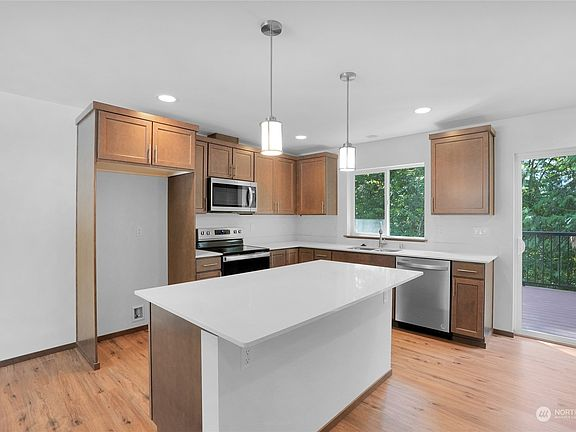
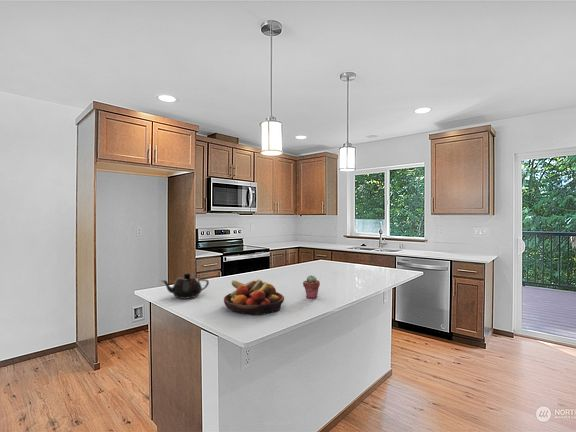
+ potted succulent (311, 286)
+ teapot (185, 284)
+ fruit bowl (253, 294)
